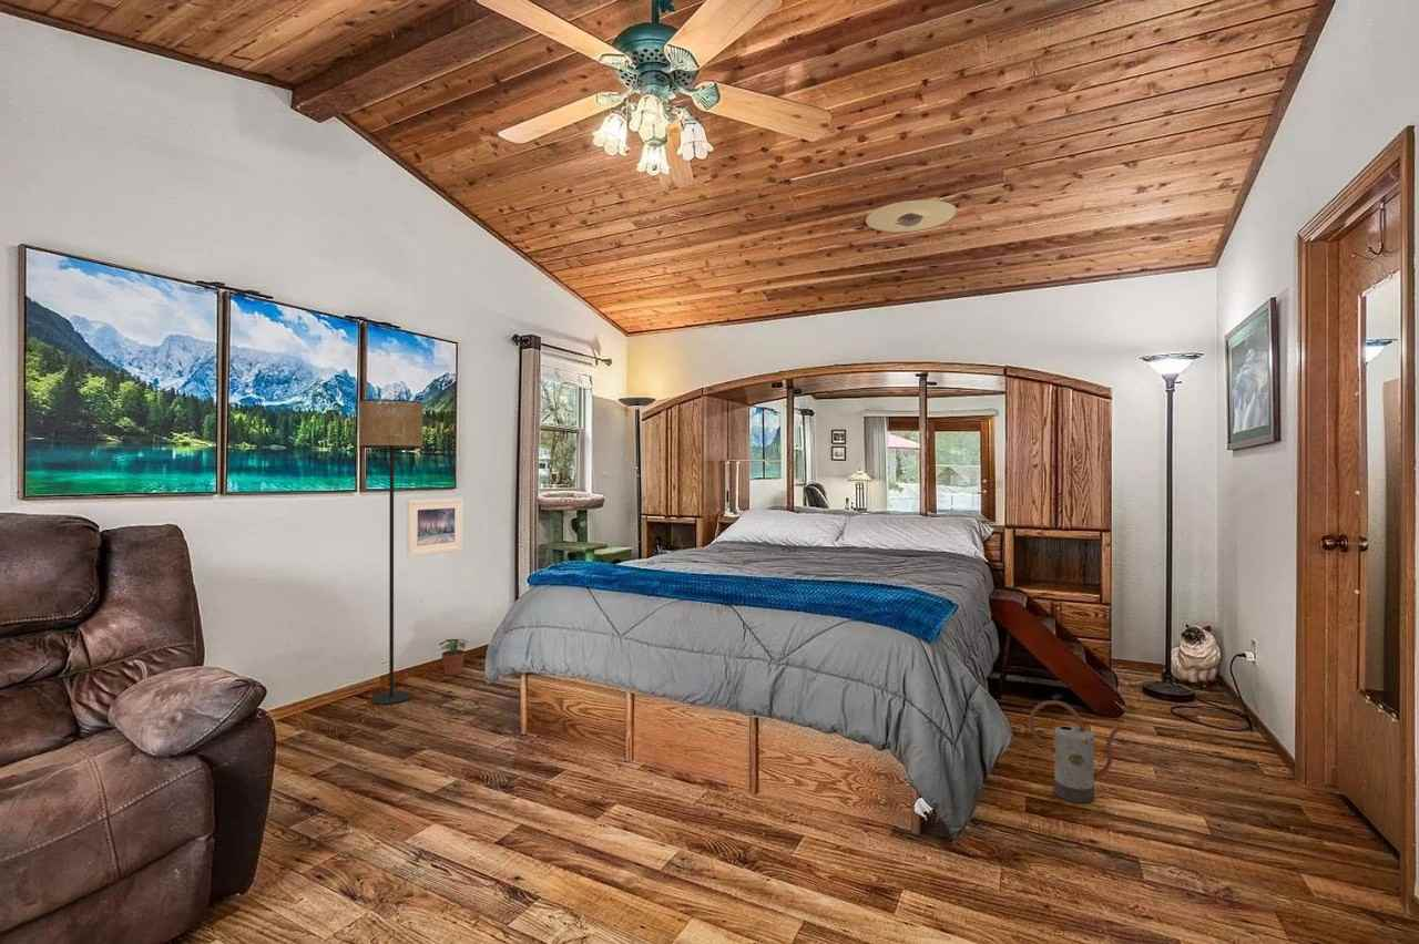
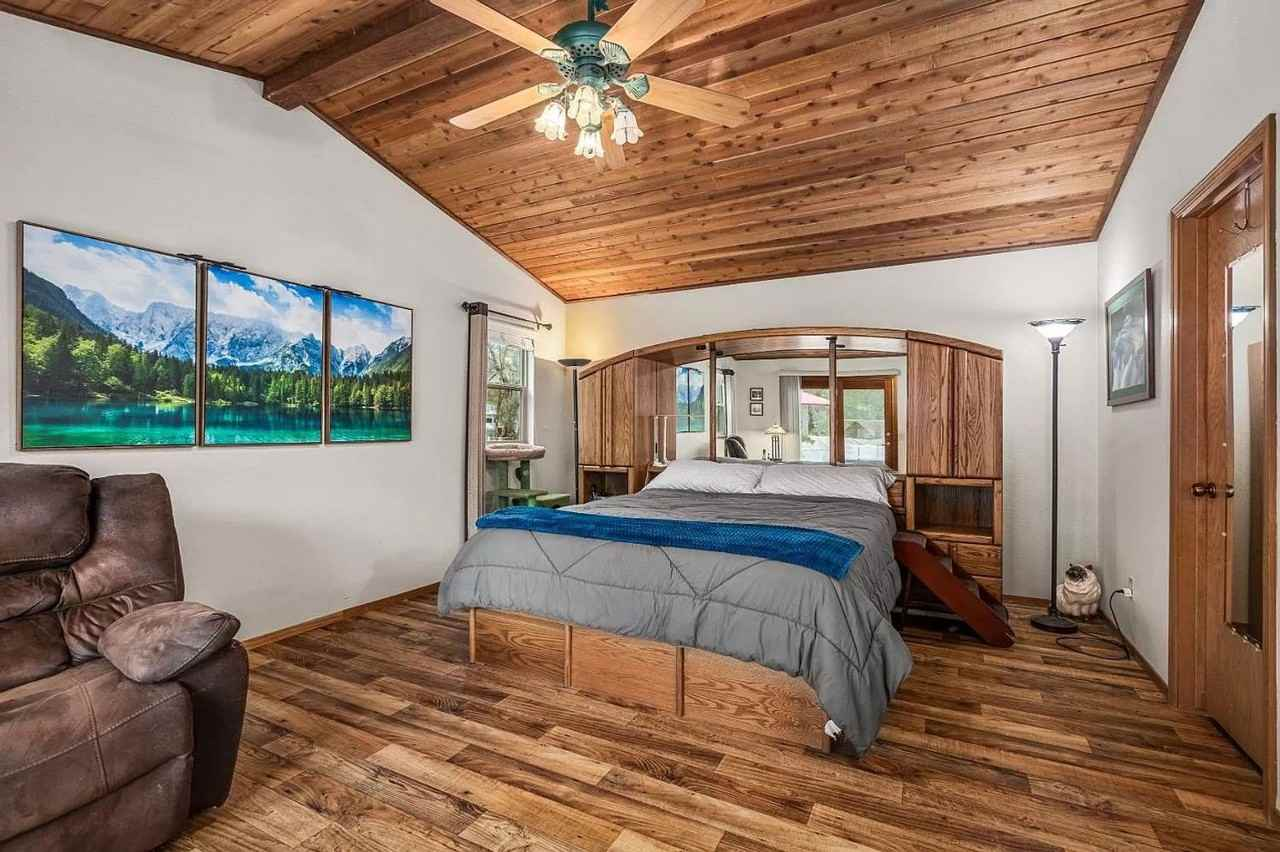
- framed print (436, 525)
- floor lamp (391, 550)
- recessed light (910, 213)
- watering can (1074, 748)
- potted plant (455, 656)
